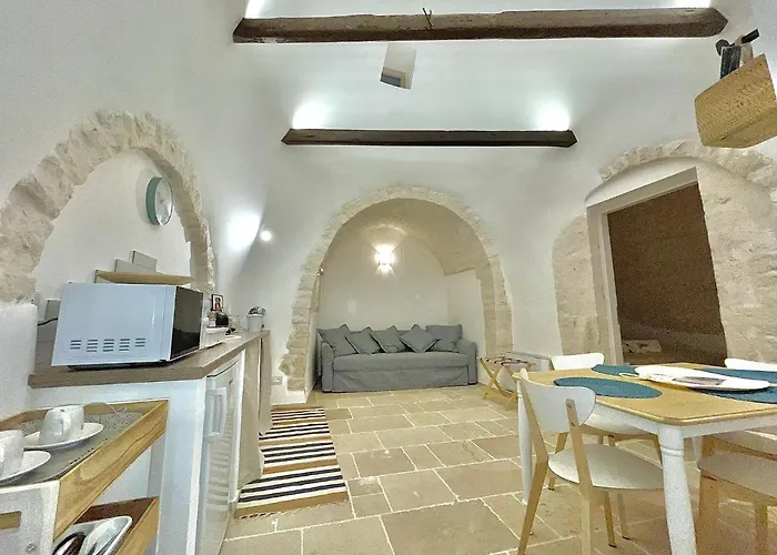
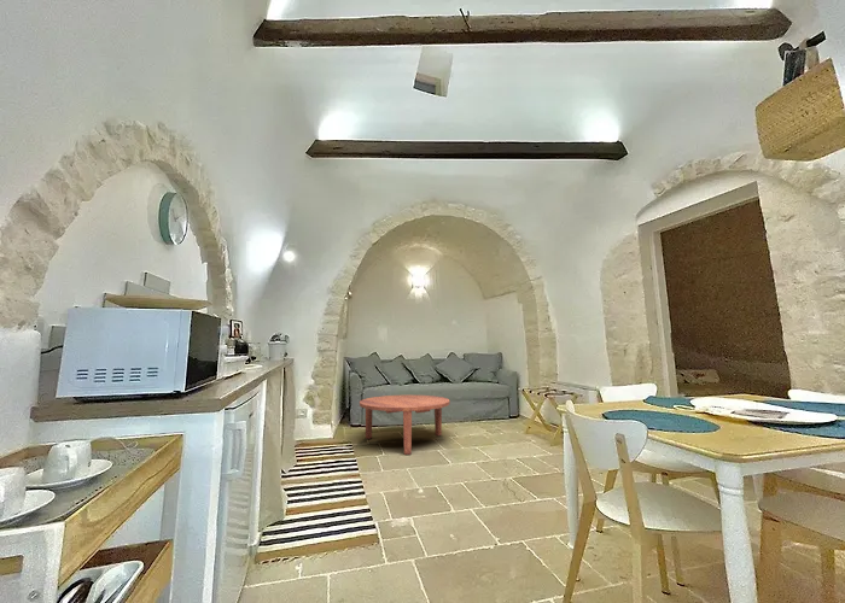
+ coffee table (404, 421)
